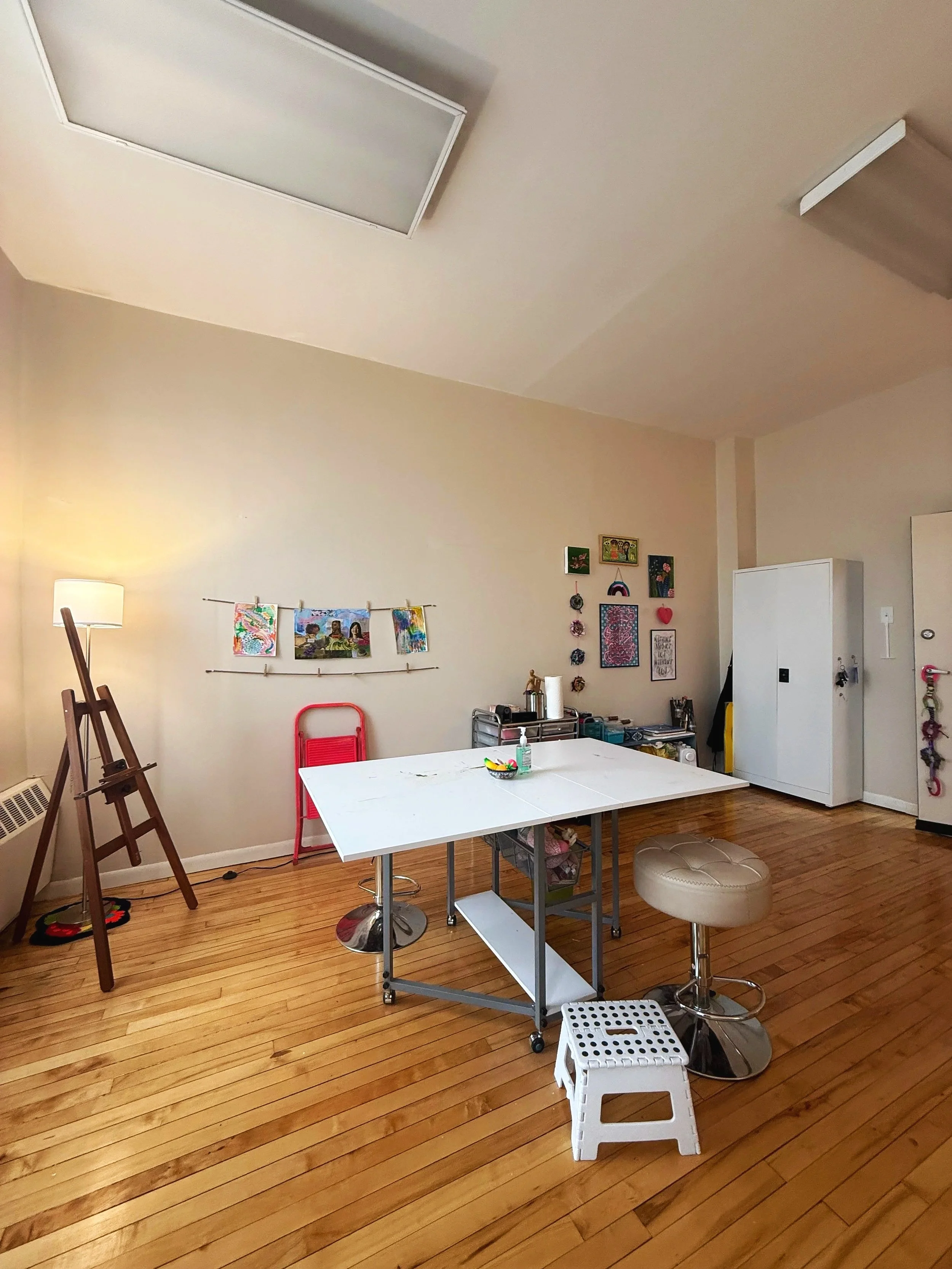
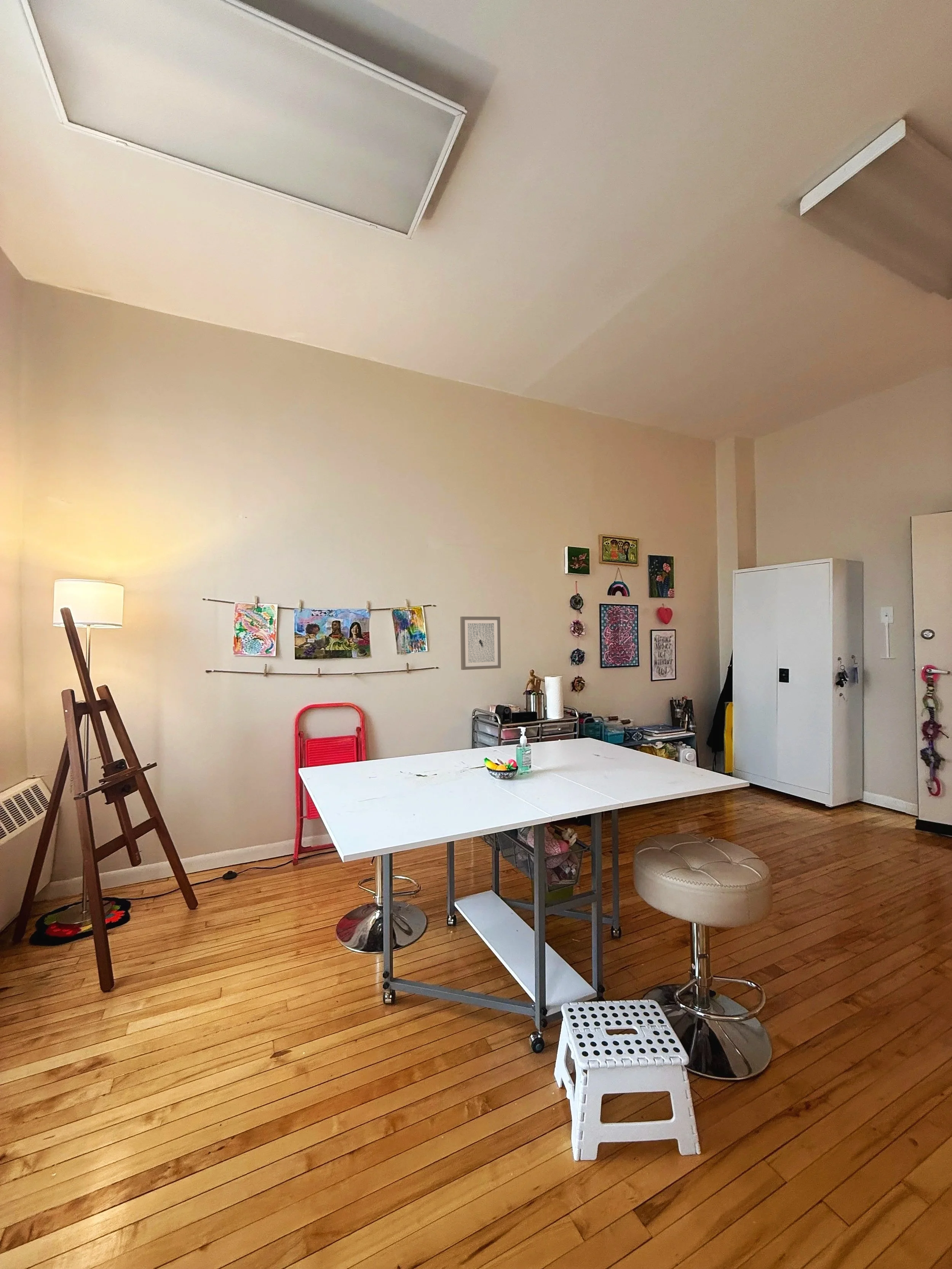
+ wall art (481, 642)
